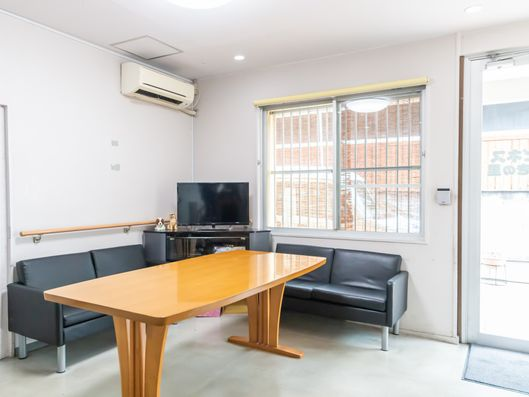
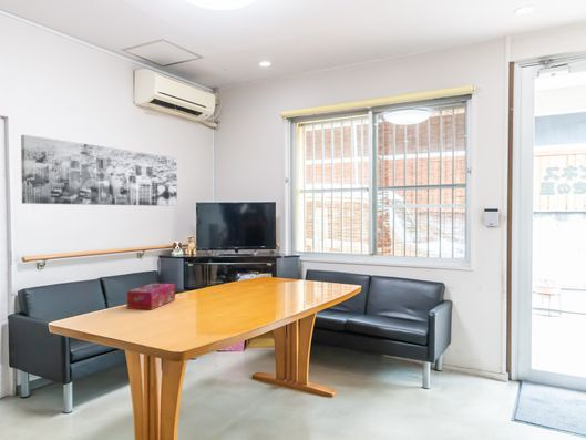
+ tissue box (152, 295)
+ wall art (112, 176)
